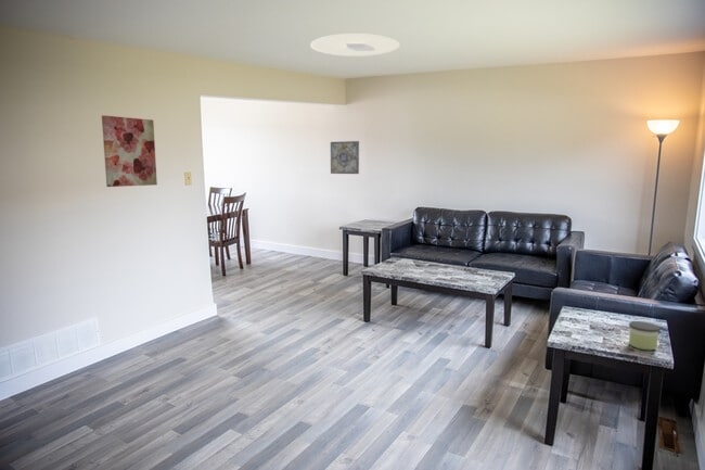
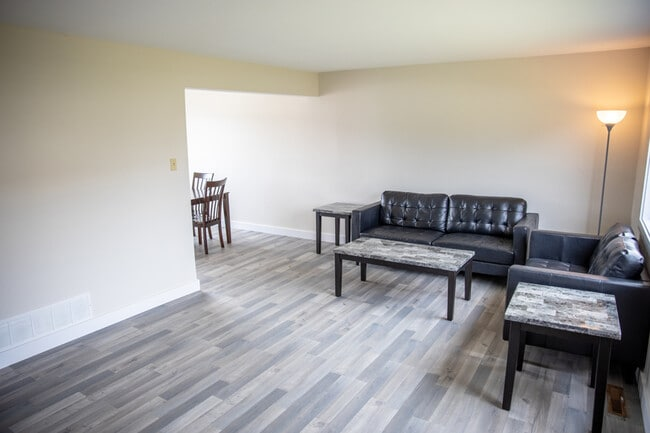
- wall art (344, 157)
- wall art (130, 152)
- ceiling light (355, 41)
- candle (643, 335)
